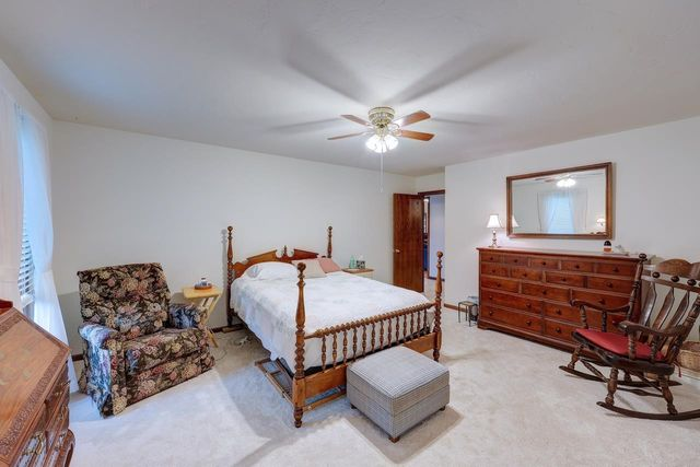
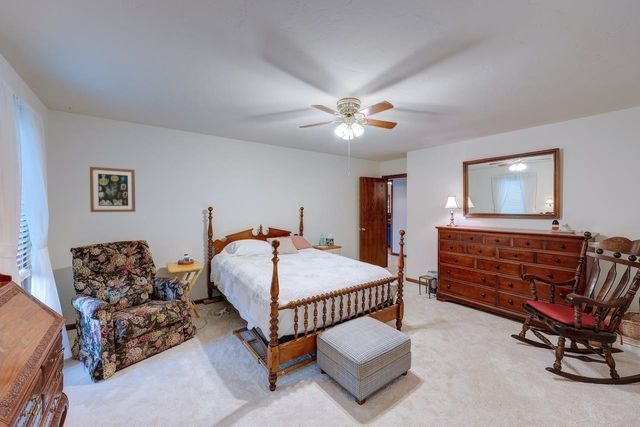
+ wall art (113, 190)
